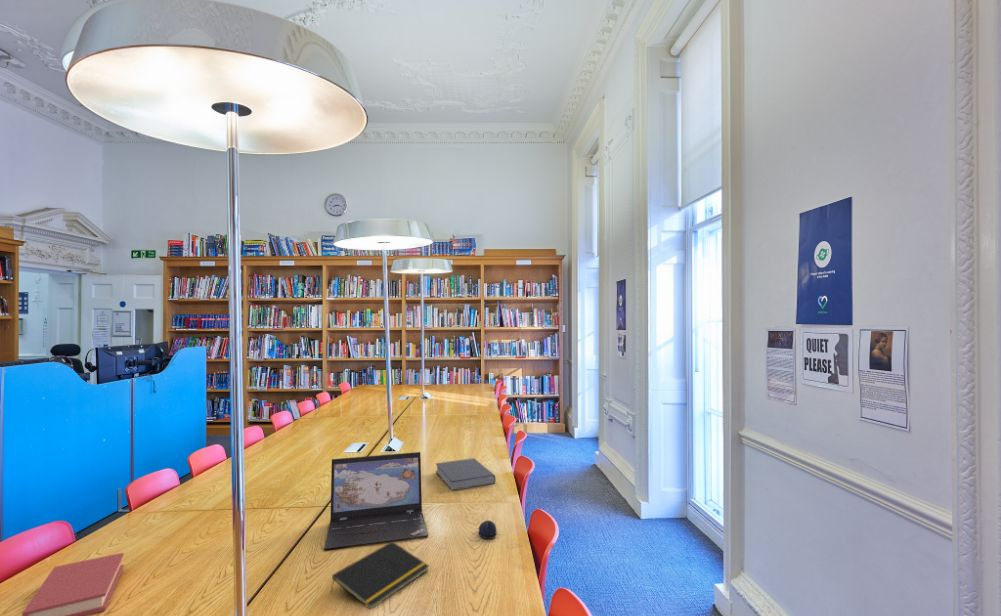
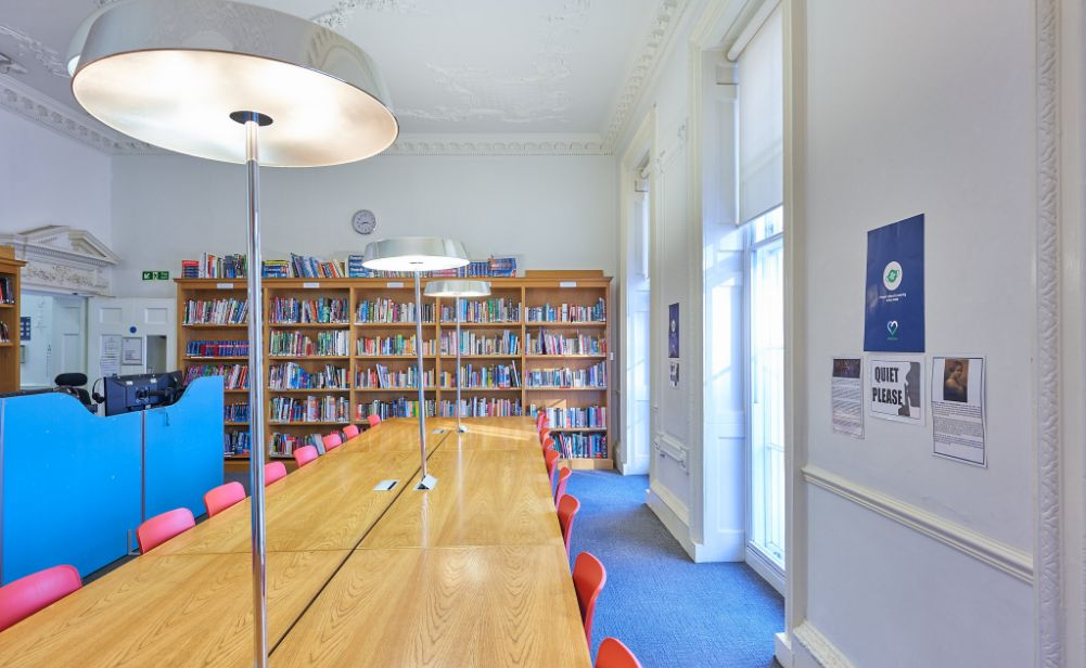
- computer mouse (487, 527)
- book (78, 587)
- notepad (382, 572)
- laptop (377, 496)
- book (464, 473)
